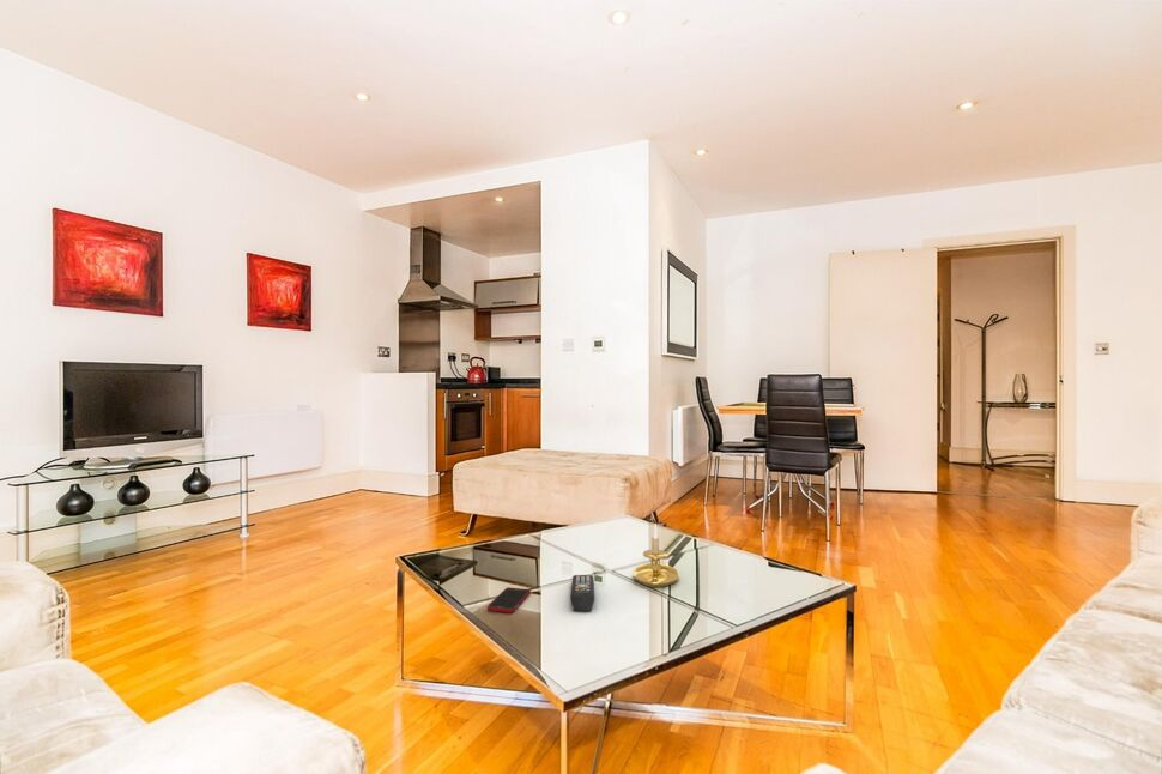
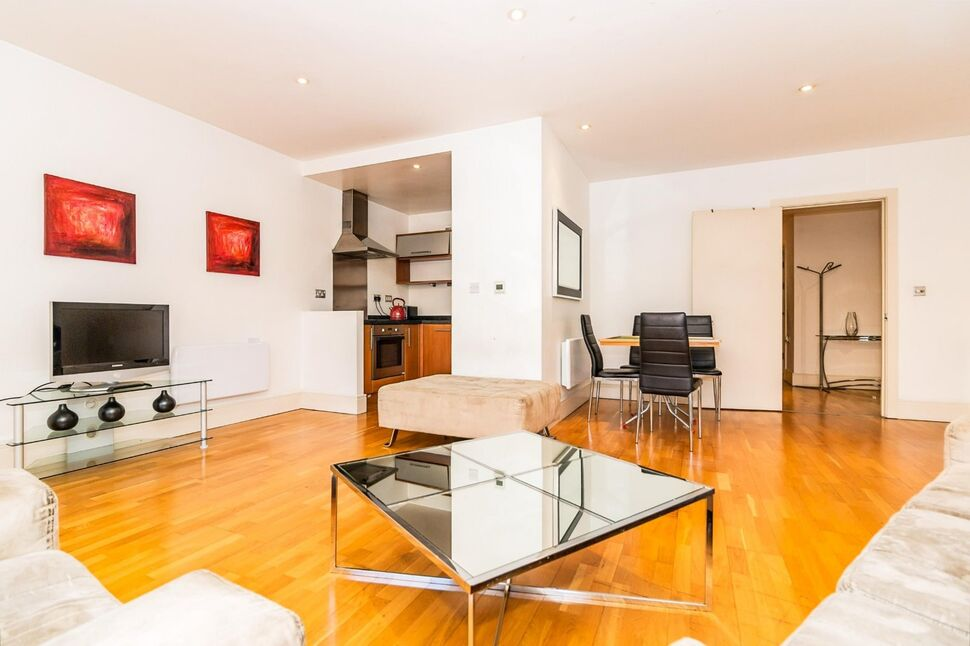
- cell phone (509, 599)
- remote control (582, 588)
- candle holder (655, 549)
